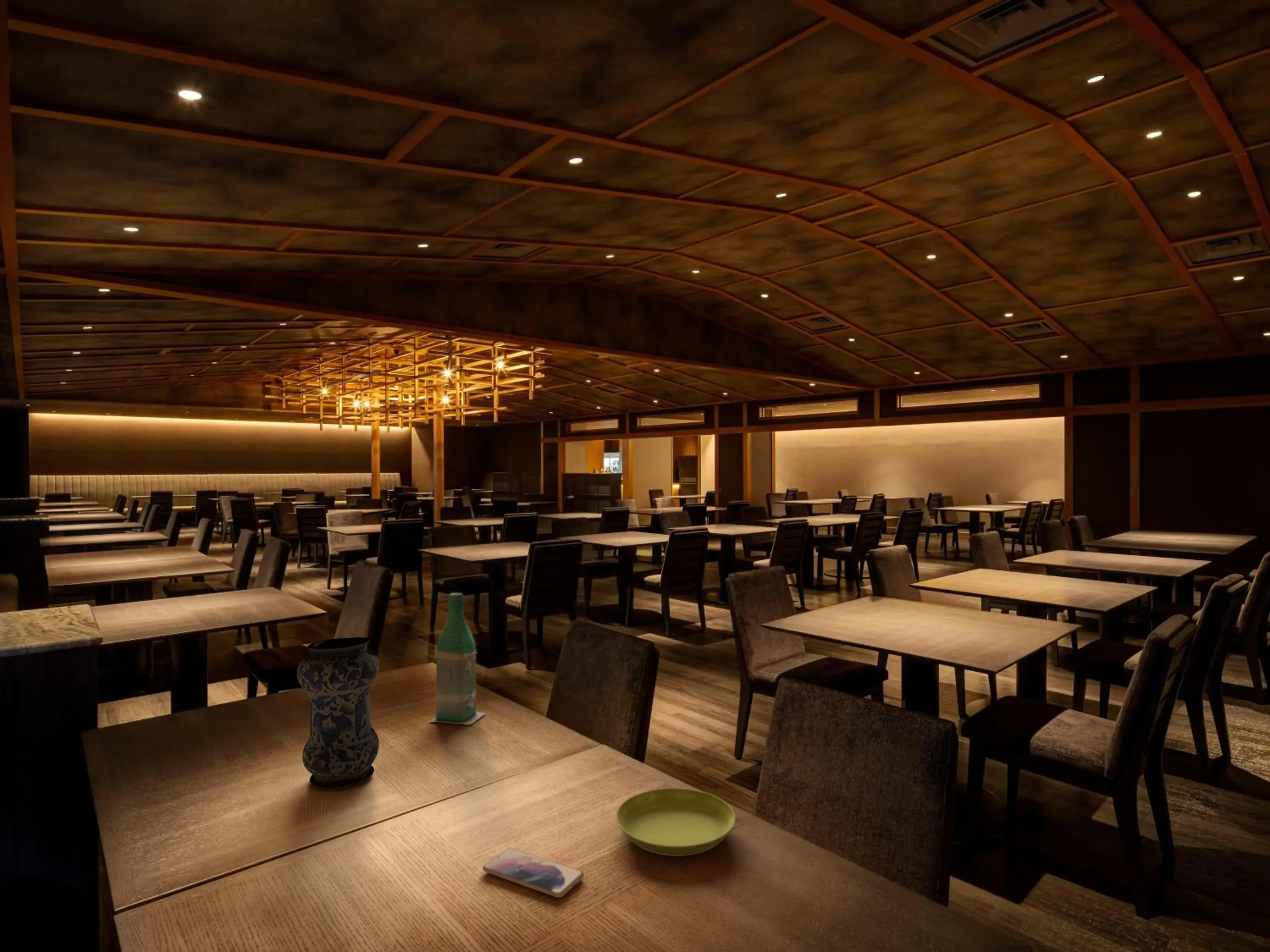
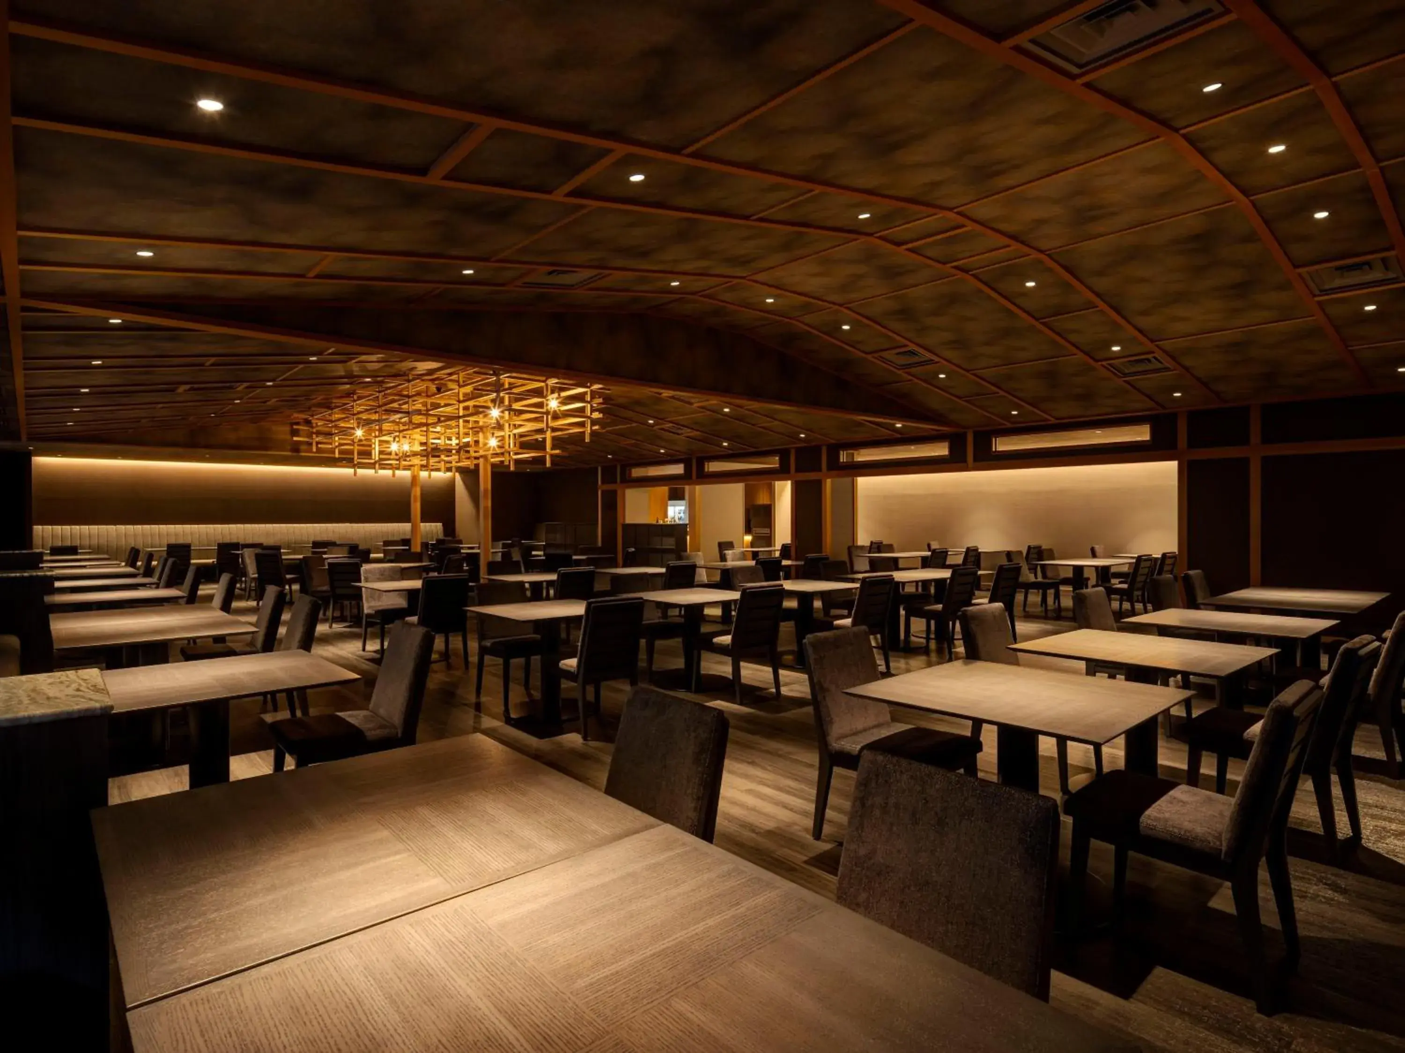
- smartphone (533, 872)
- bottle (458, 655)
- vase (340, 709)
- saucer (675, 823)
